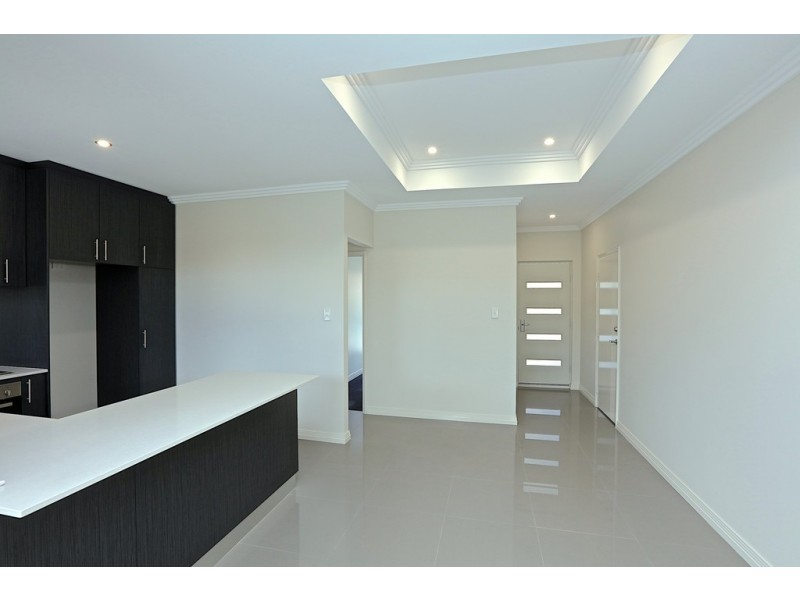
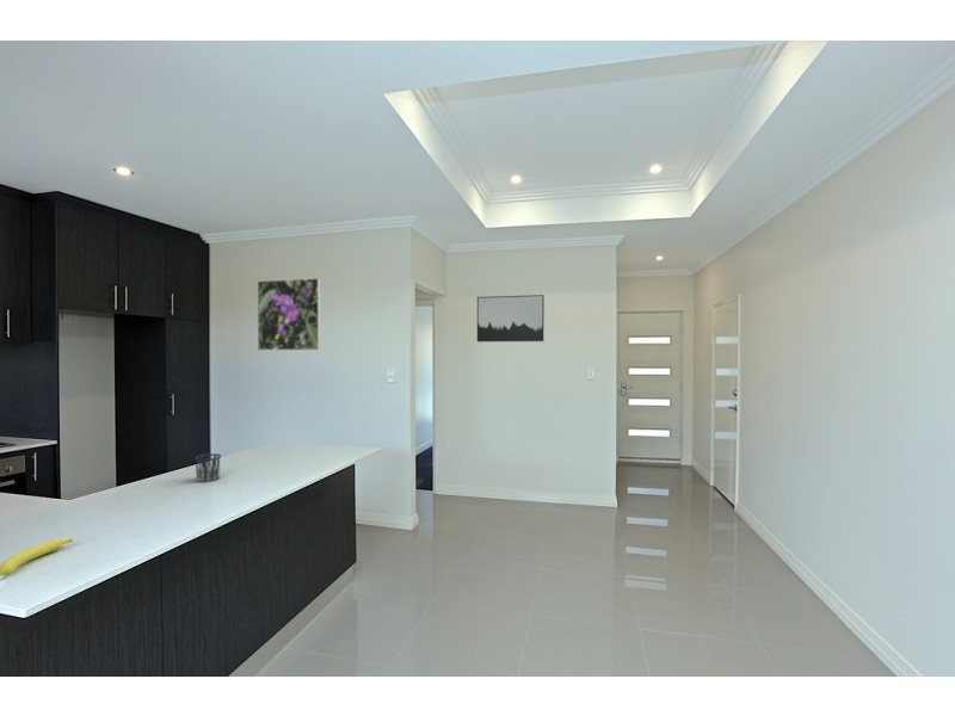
+ cup (208, 467)
+ wall art (510, 319)
+ banana (33, 554)
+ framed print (288, 315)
